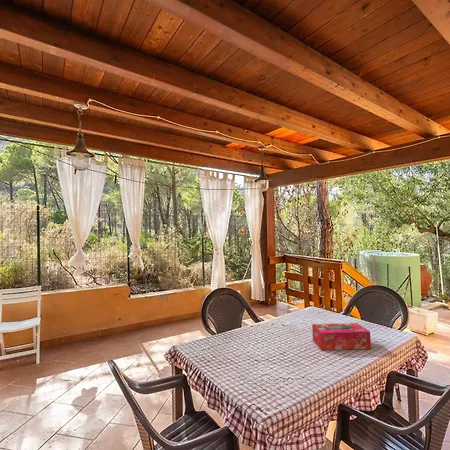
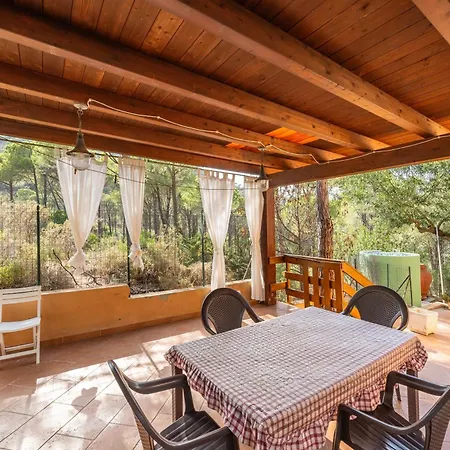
- tissue box (340, 336)
